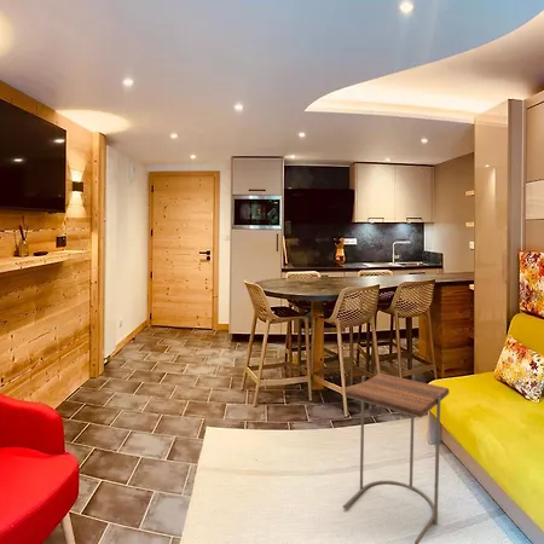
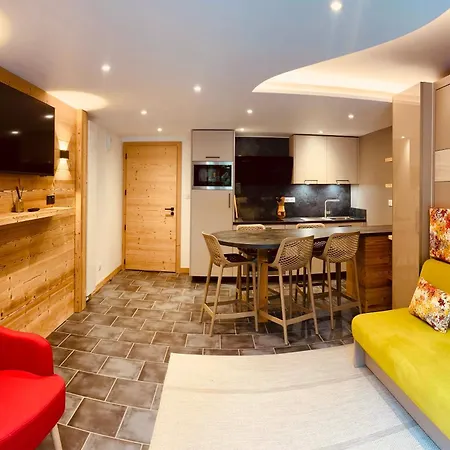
- side table (410, 445)
